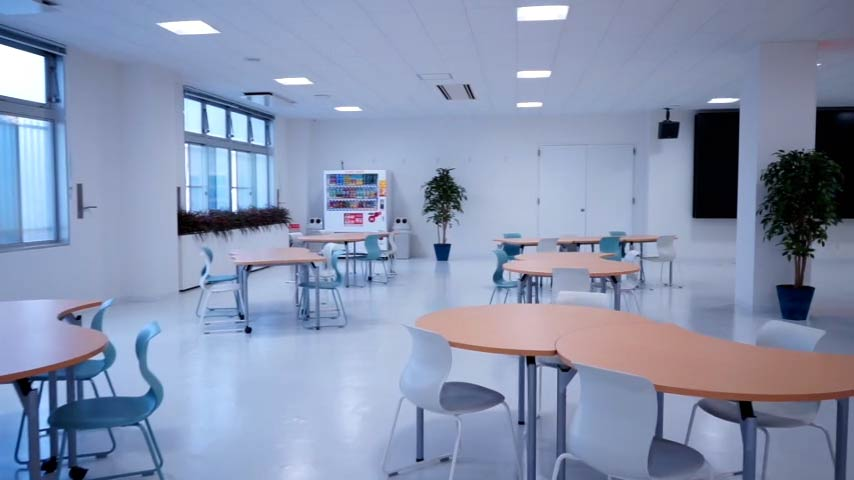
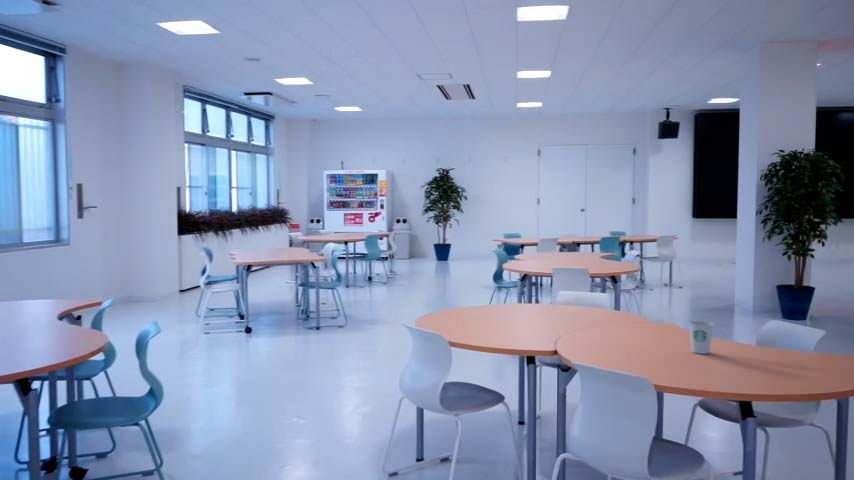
+ paper cup (700, 337)
